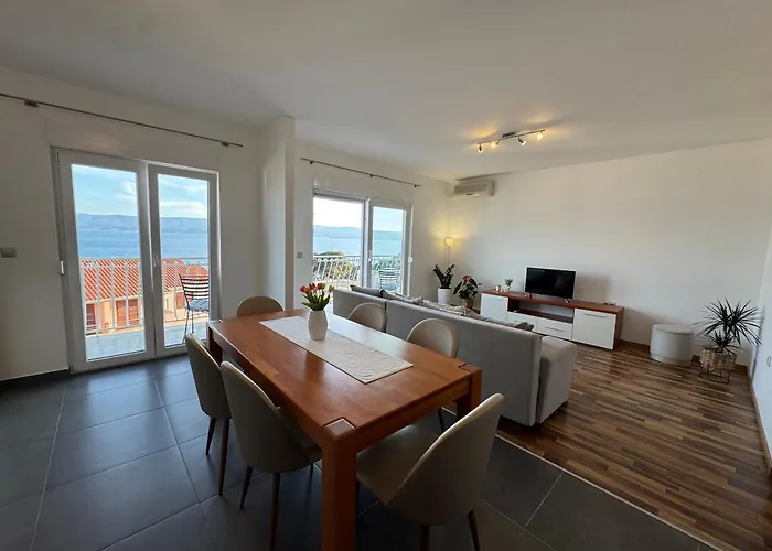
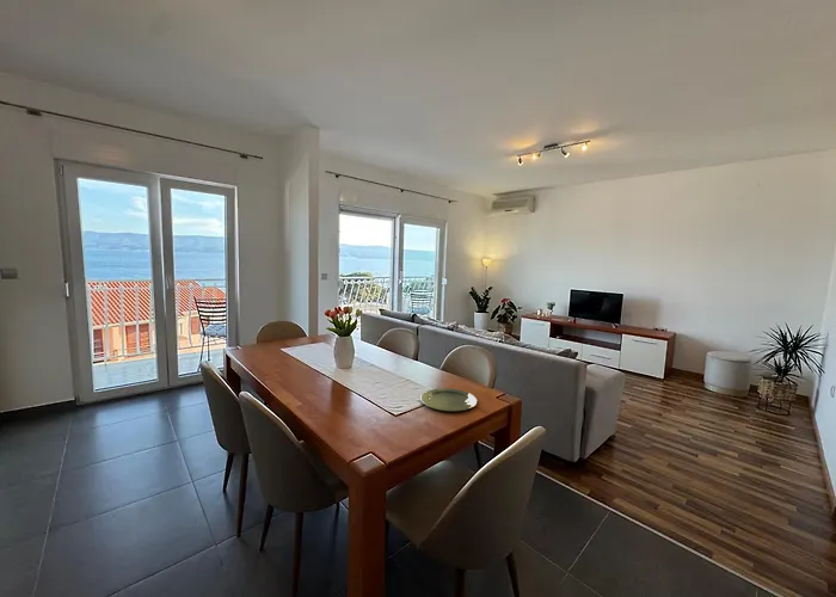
+ plate (448, 399)
